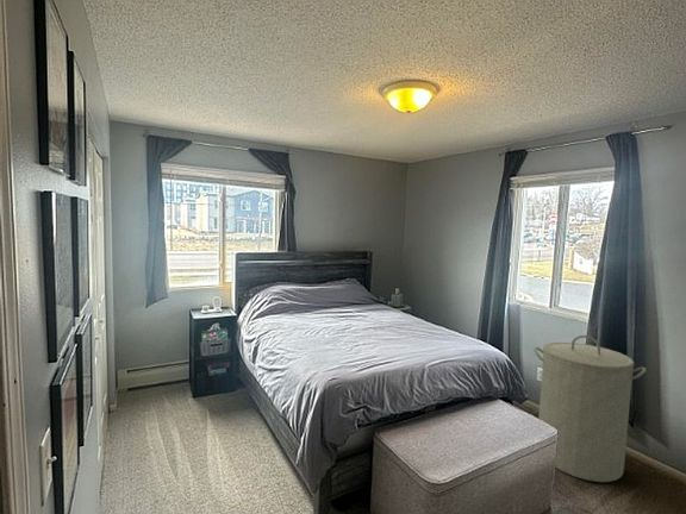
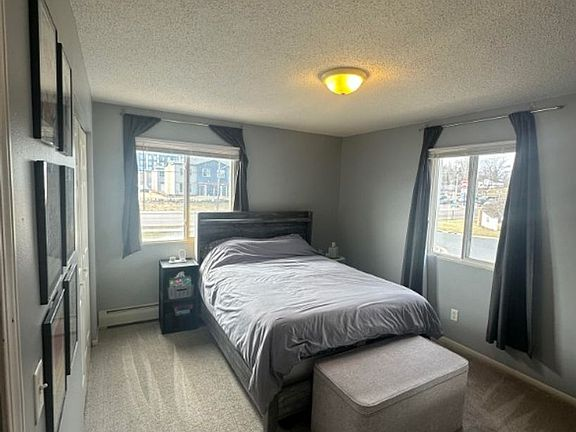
- laundry hamper (582, 397)
